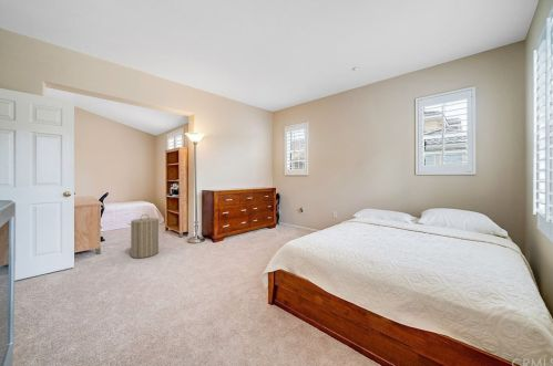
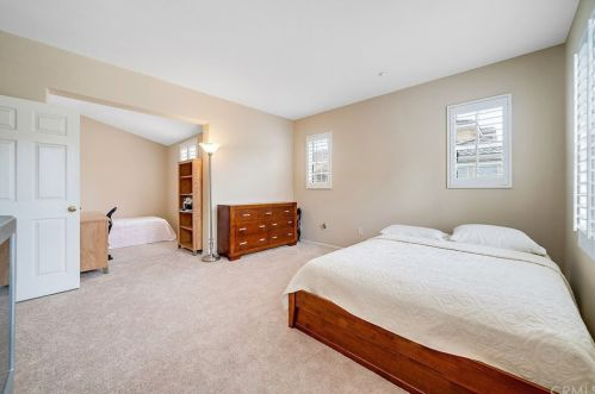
- laundry hamper (145, 233)
